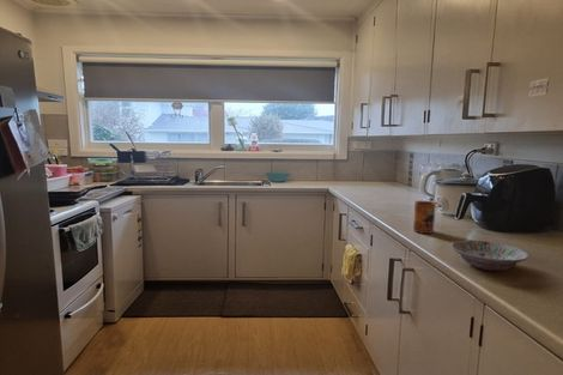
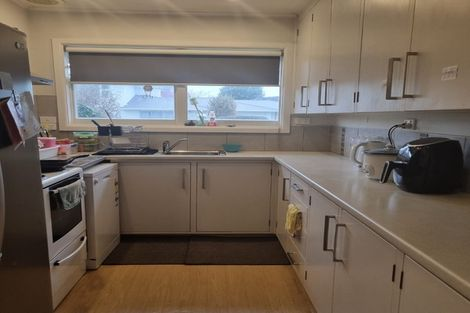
- bowl (488, 256)
- mug (422, 216)
